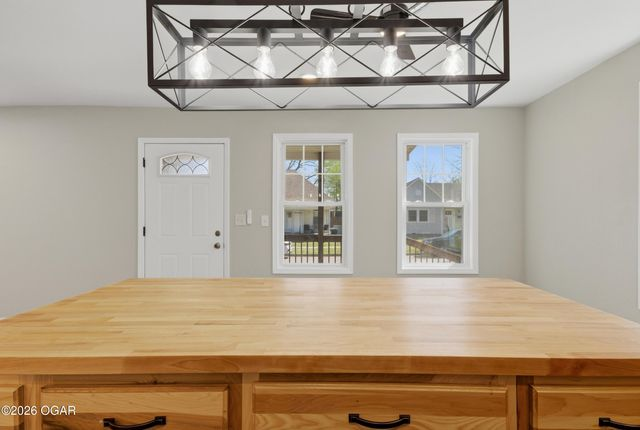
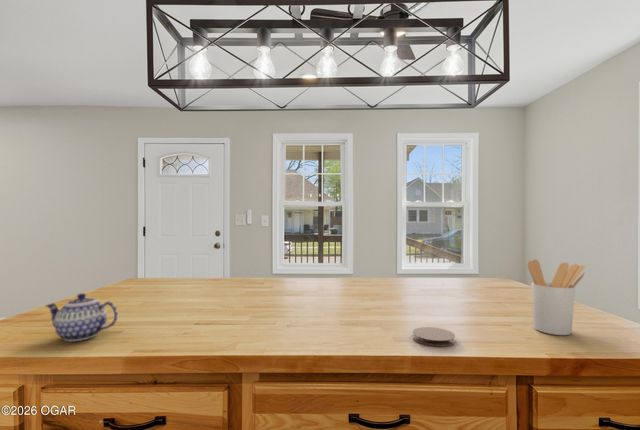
+ teapot (81, 315)
+ coaster (433, 336)
+ utensil holder (558, 295)
